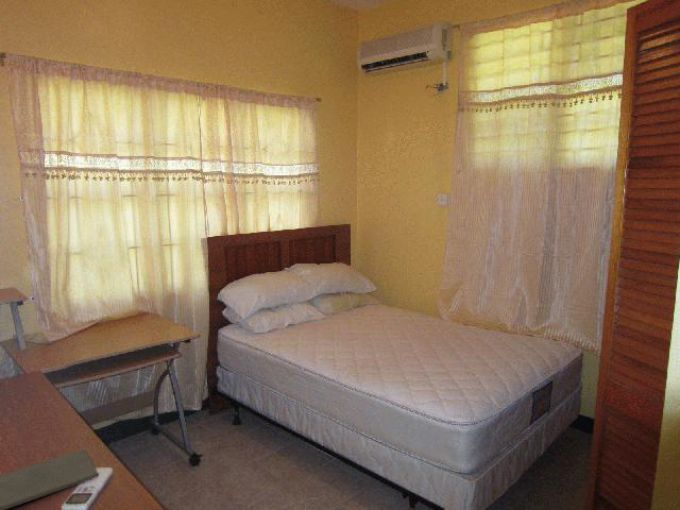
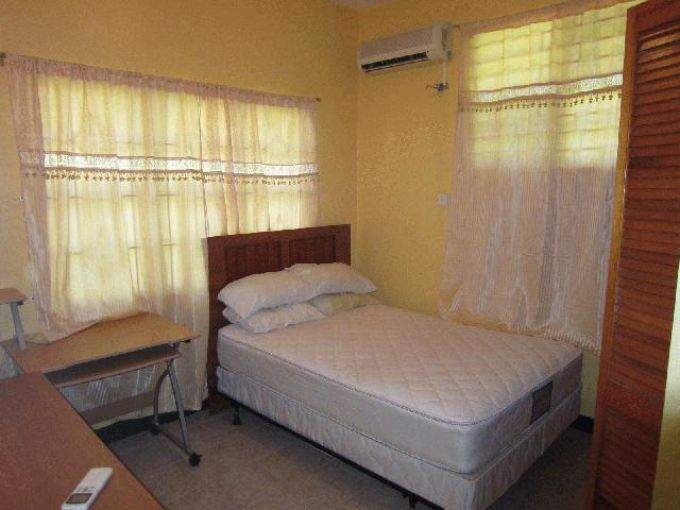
- notepad (46, 477)
